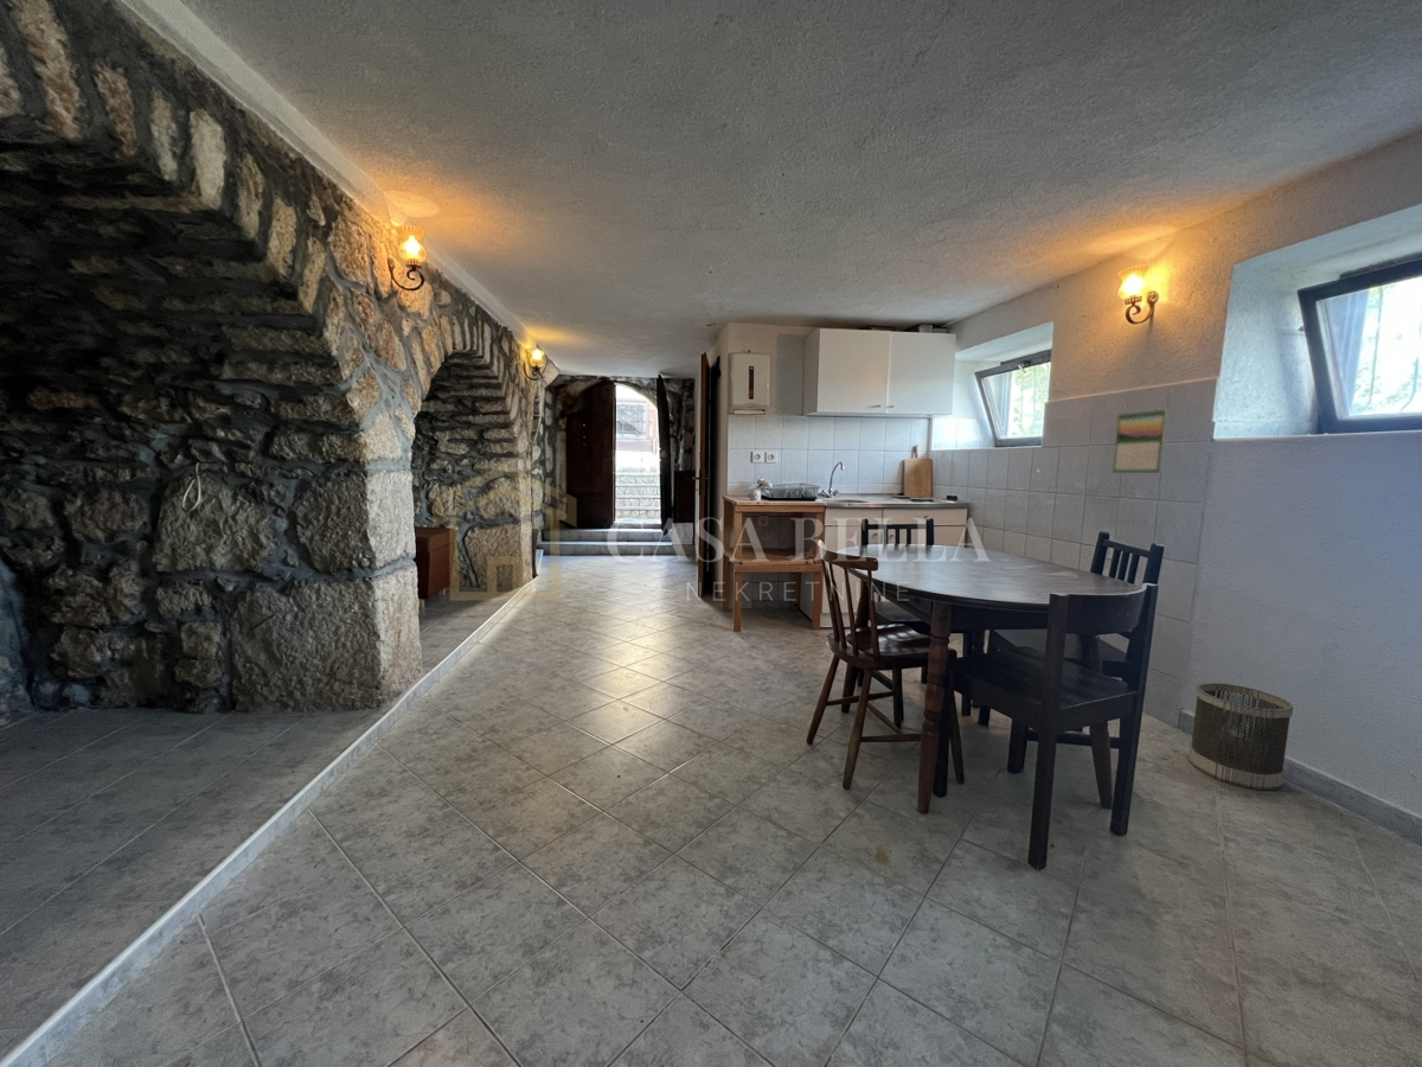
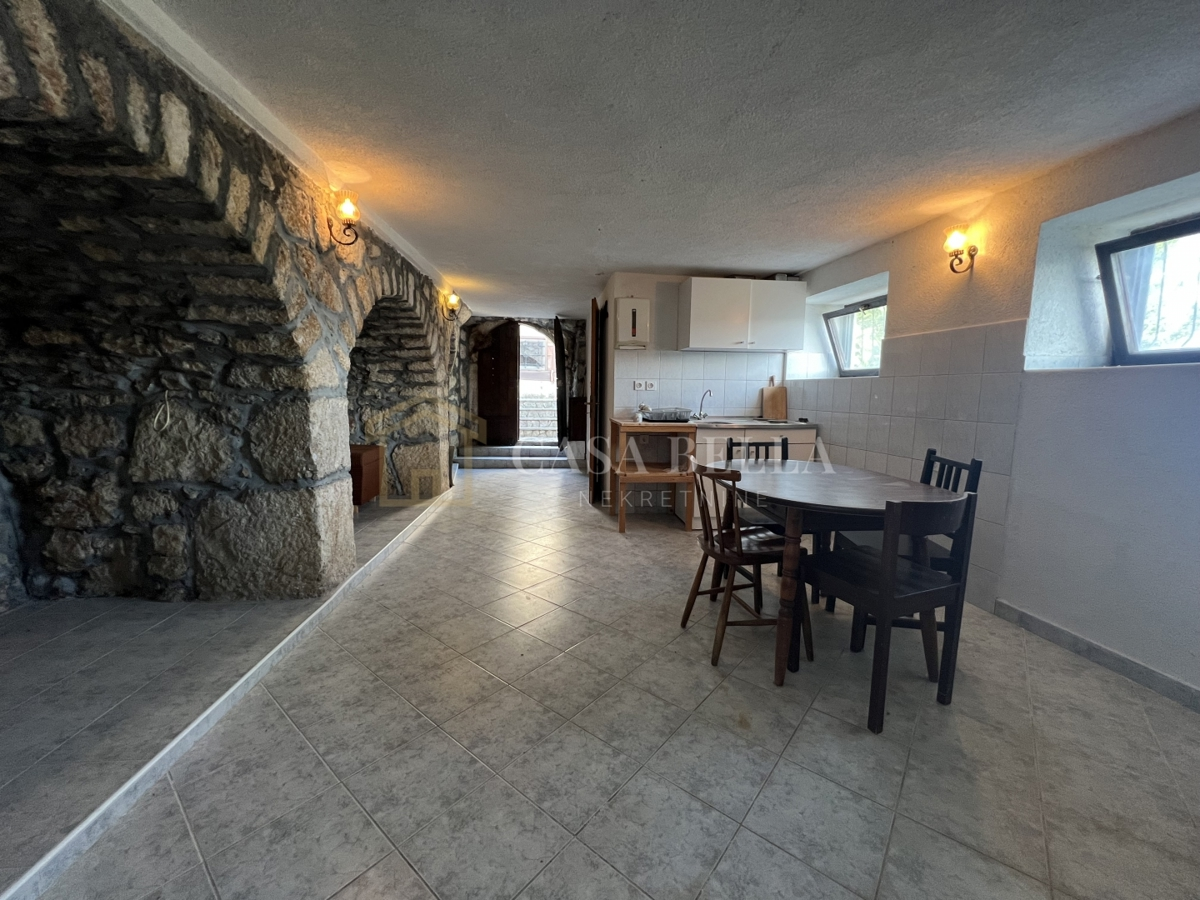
- calendar (1139, 441)
- wastebasket (1237, 733)
